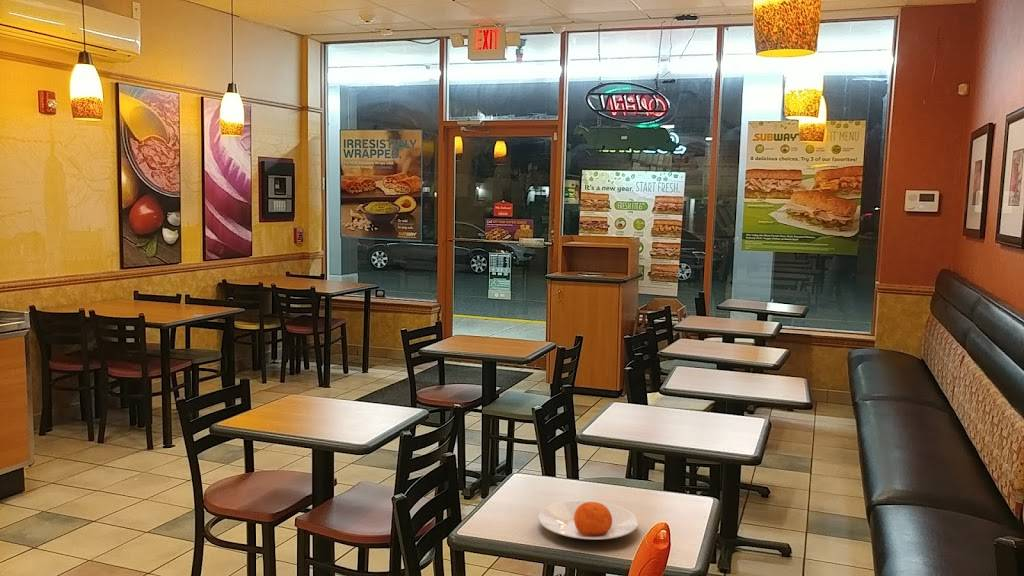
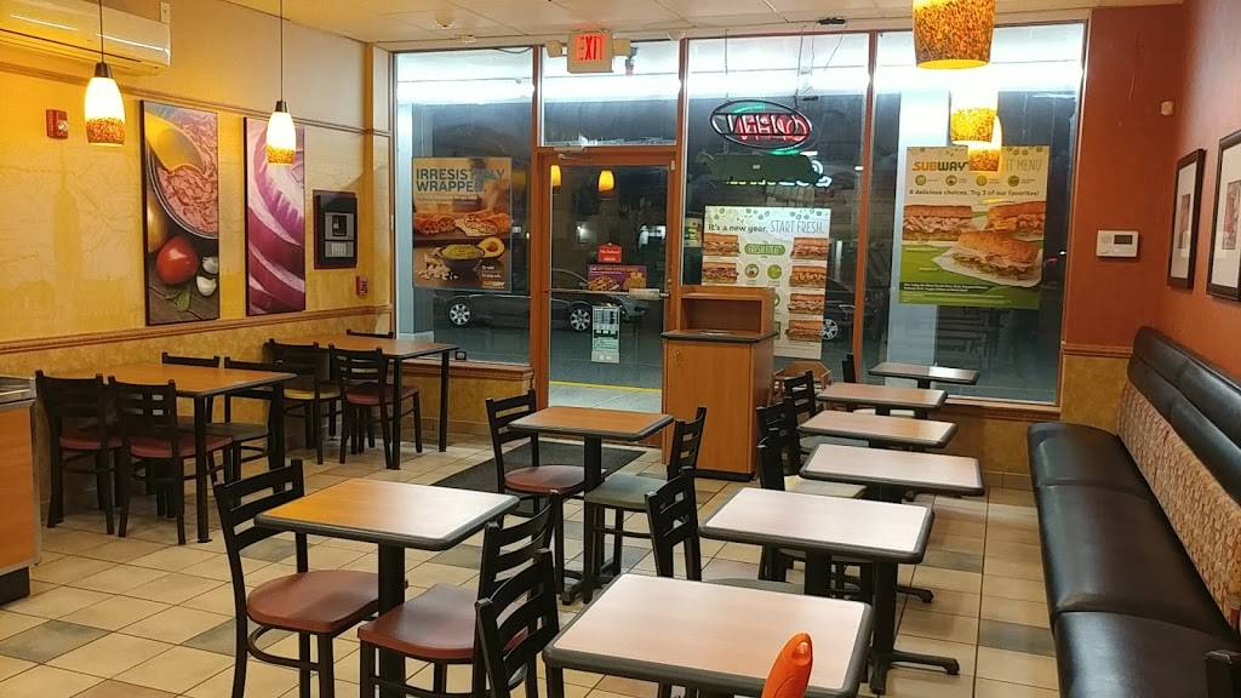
- plate (587, 515)
